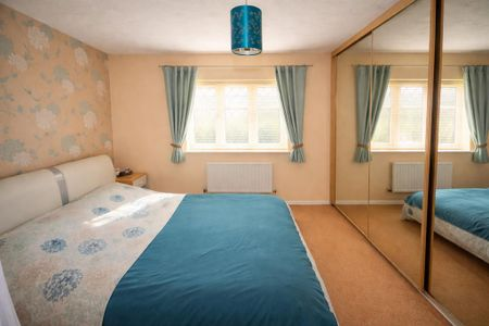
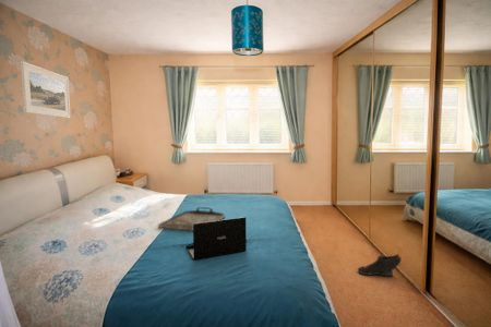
+ sneaker (379, 263)
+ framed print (48, 93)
+ serving tray (193, 217)
+ laptop (215, 232)
